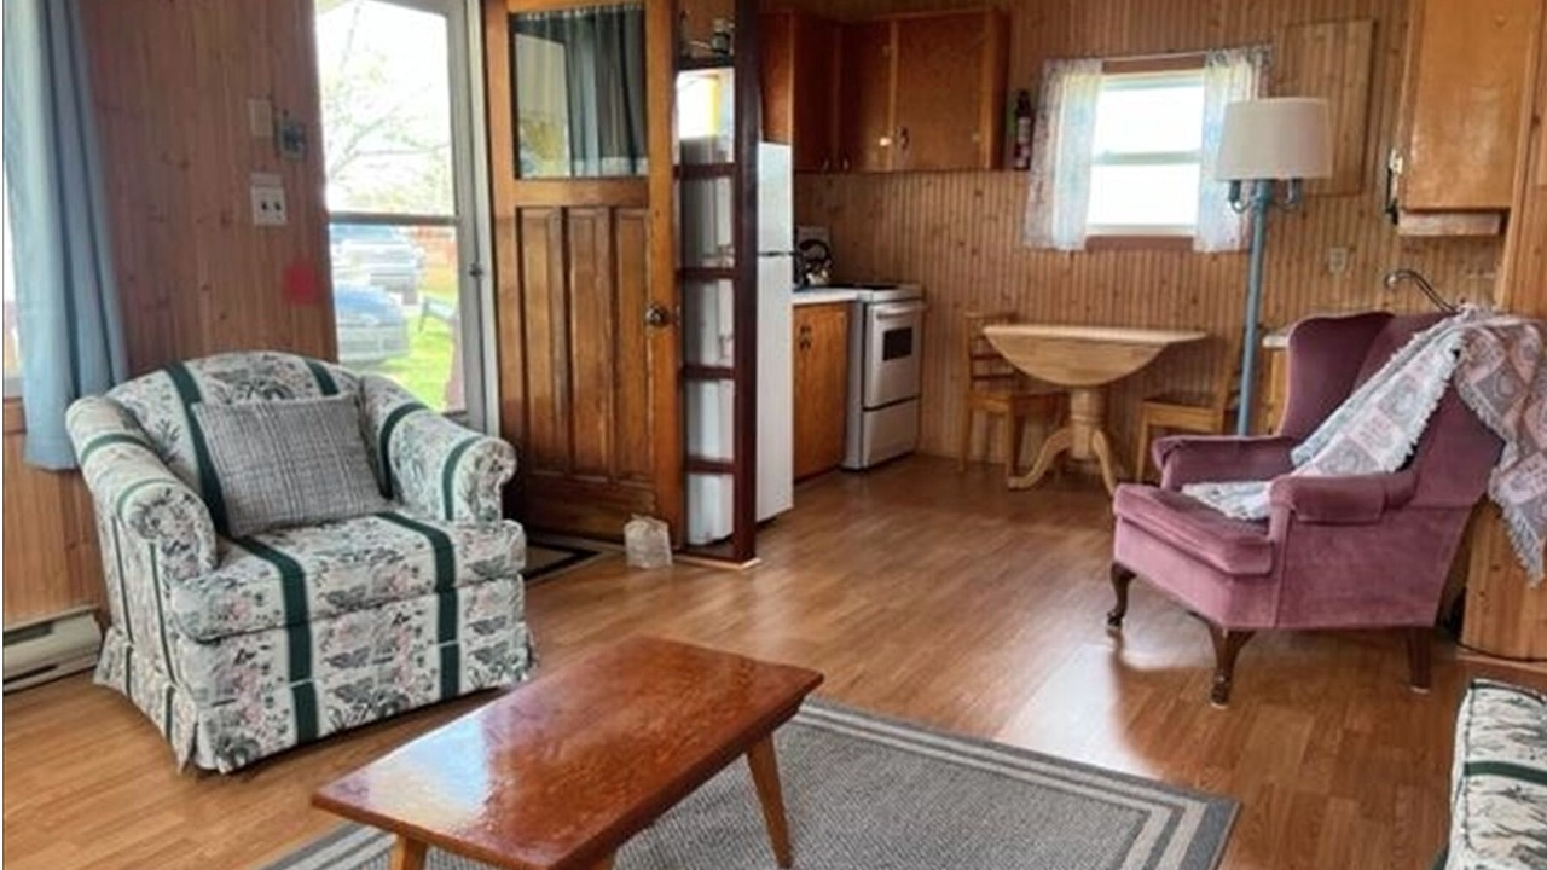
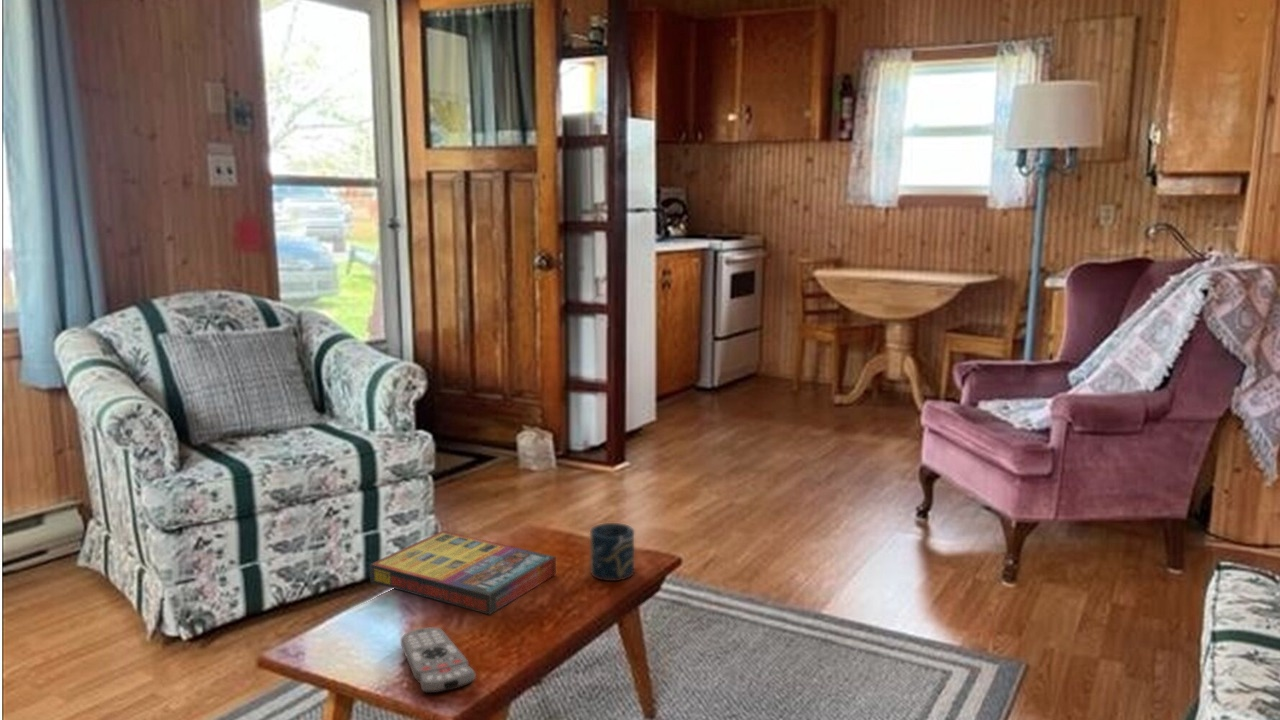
+ cup (609, 554)
+ remote control (434, 658)
+ game compilation box (464, 569)
